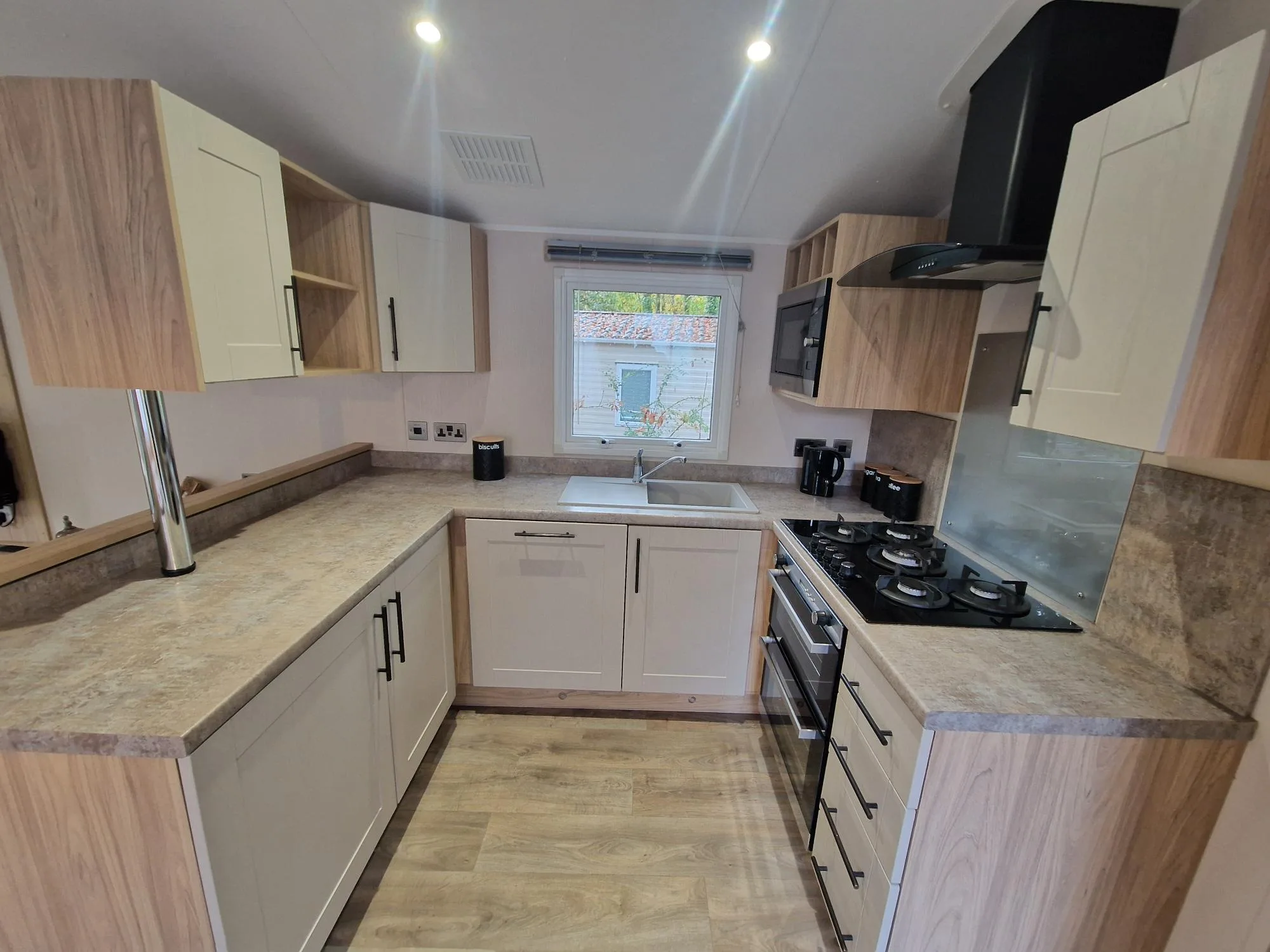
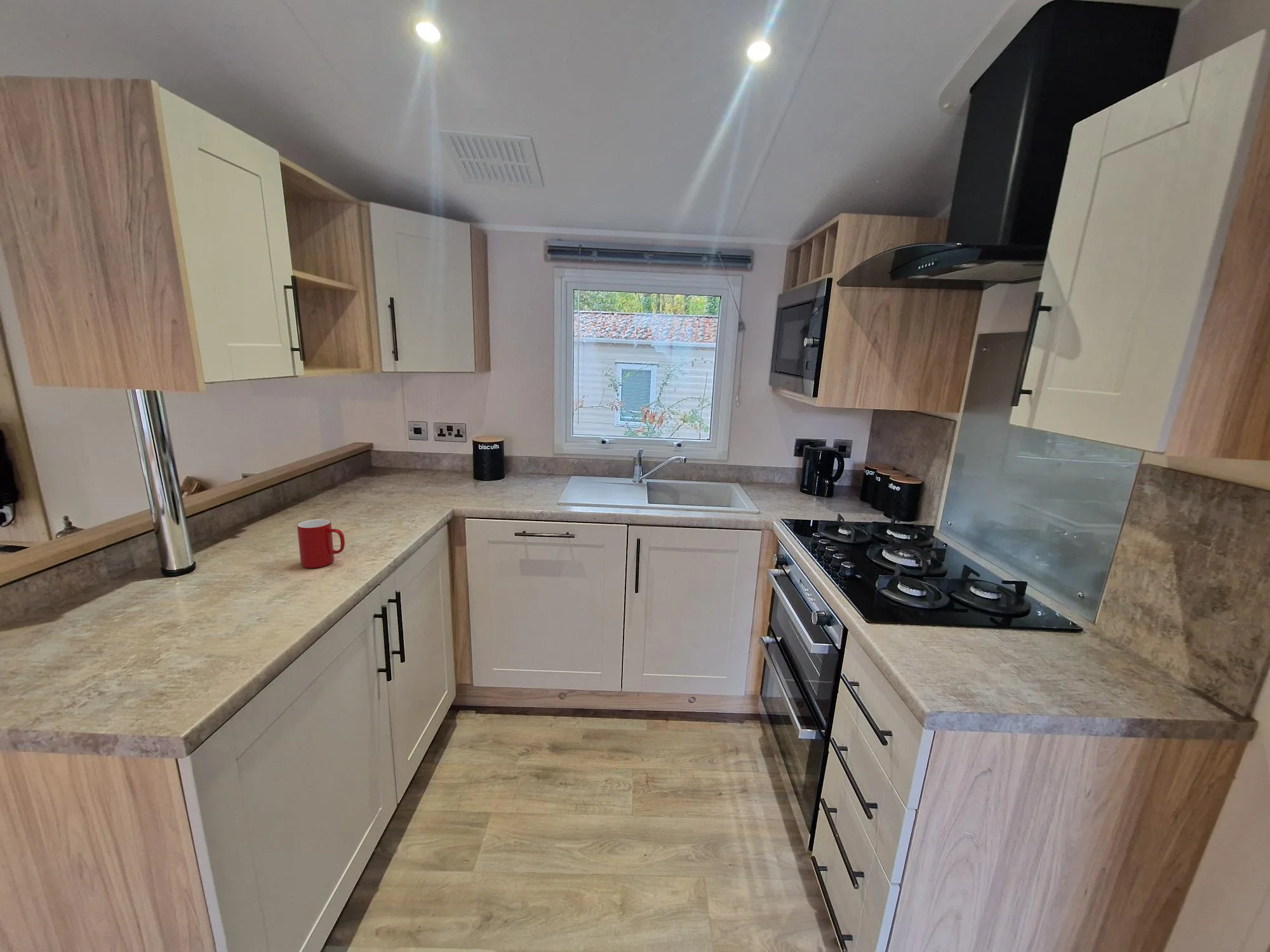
+ cup (321, 544)
